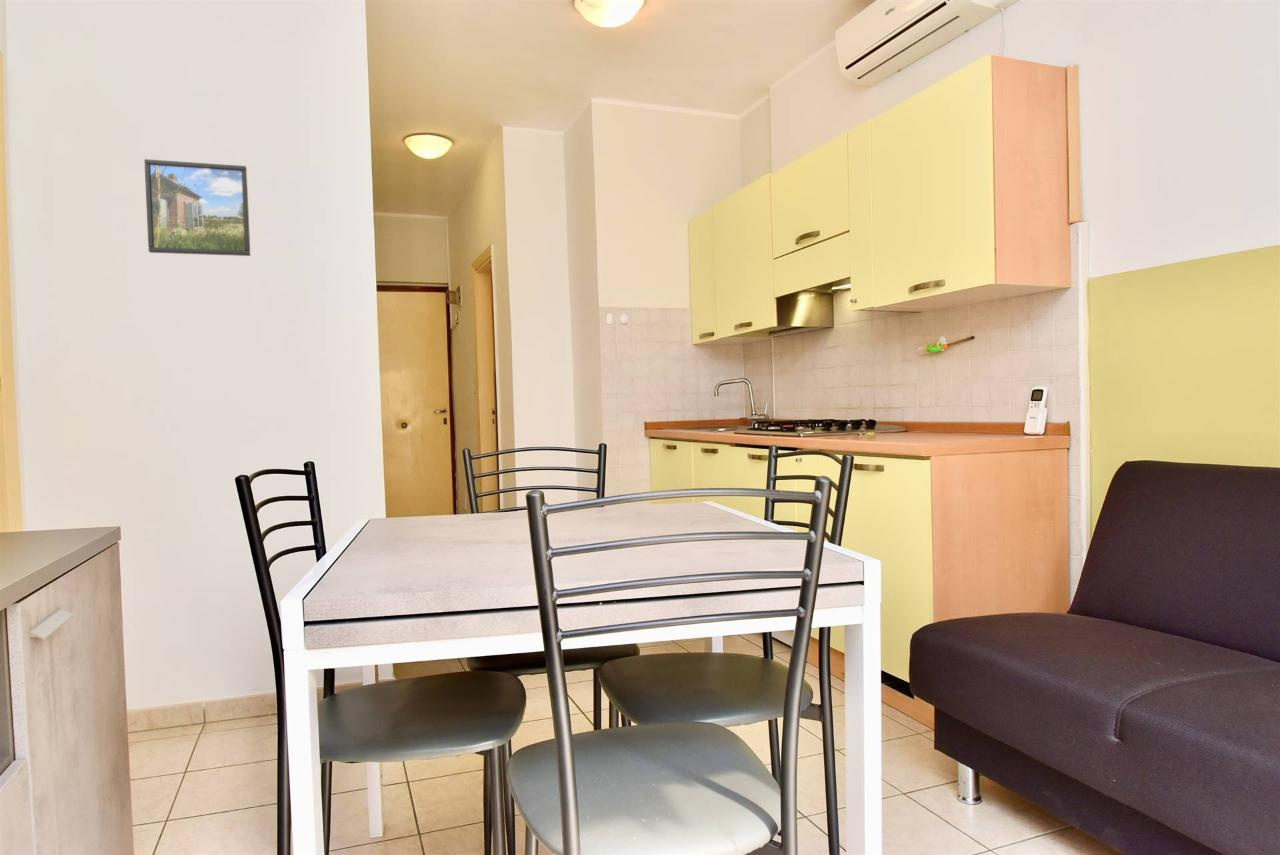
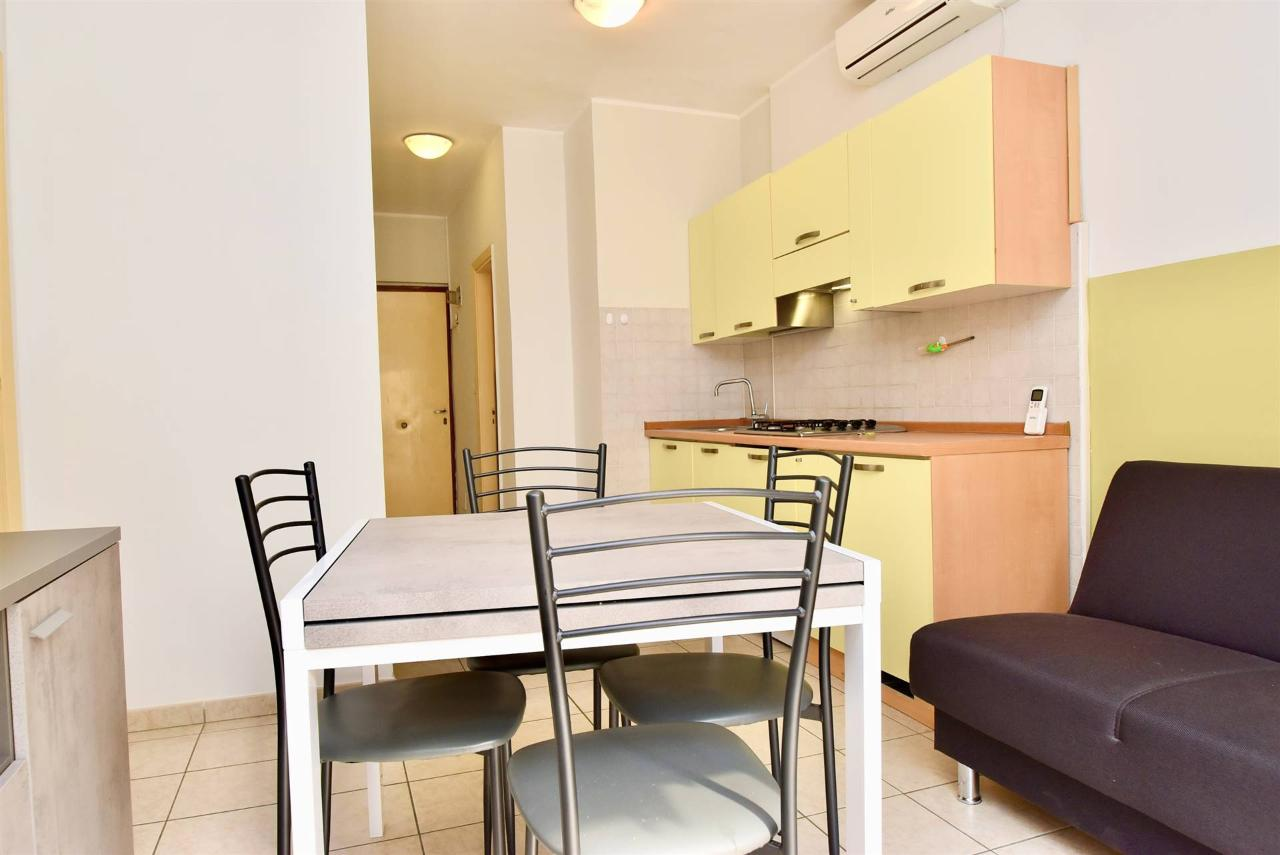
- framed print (198, 208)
